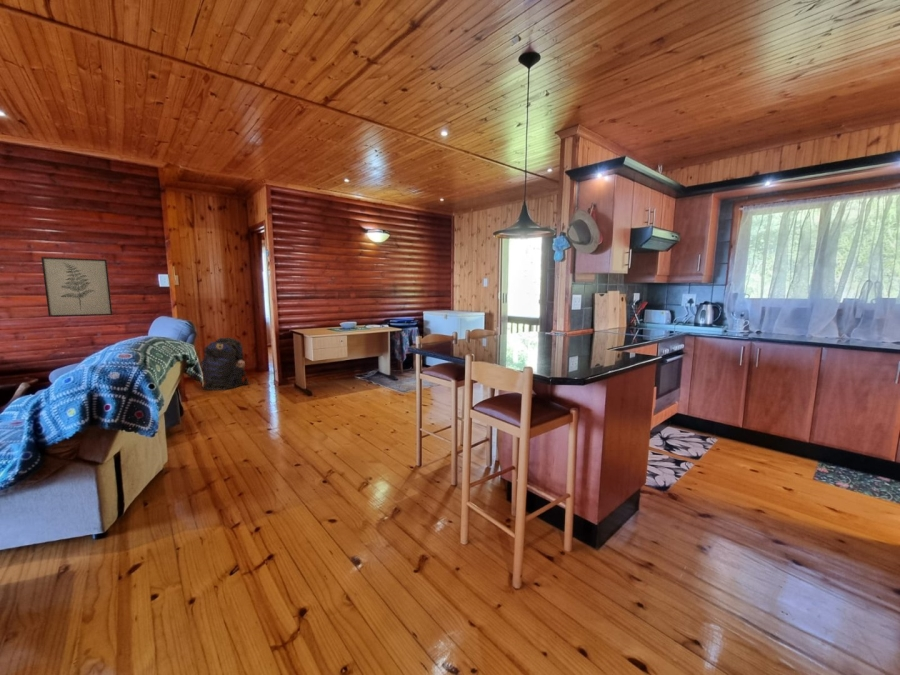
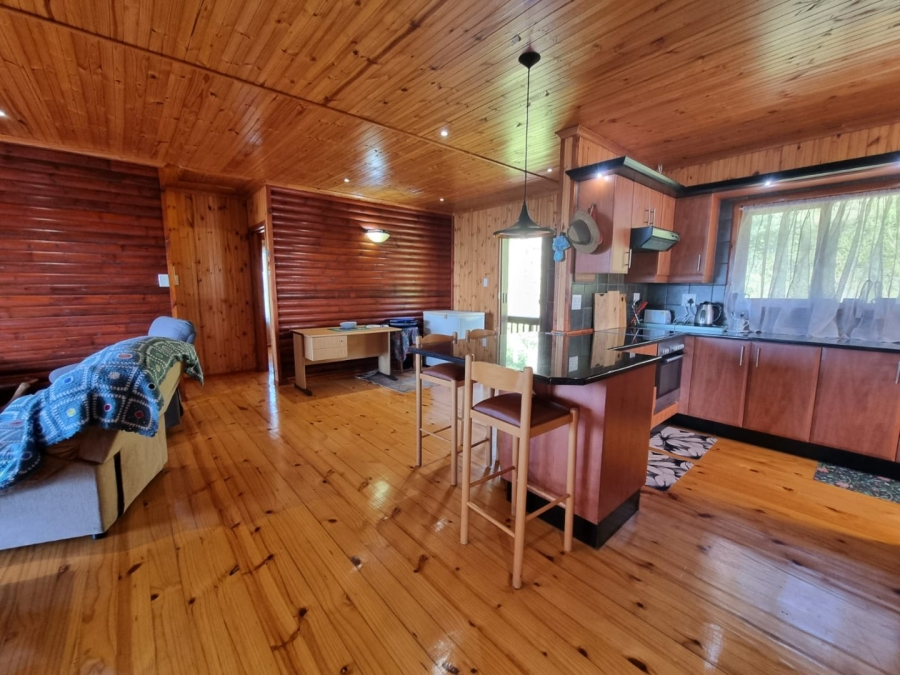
- backpack (223, 362)
- wall art (78, 287)
